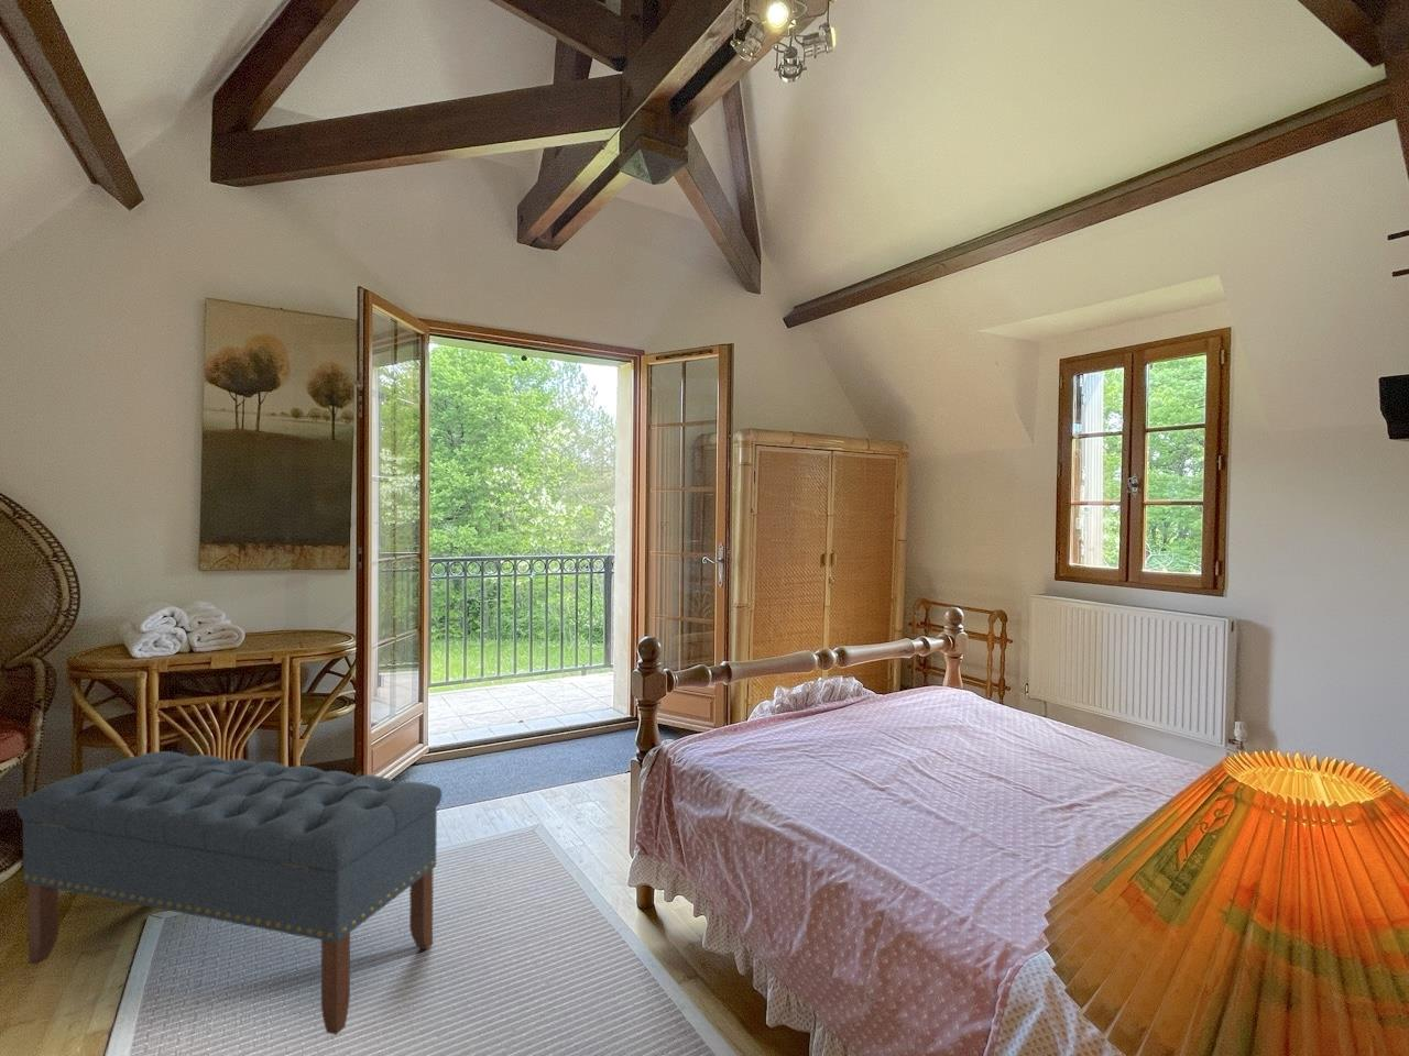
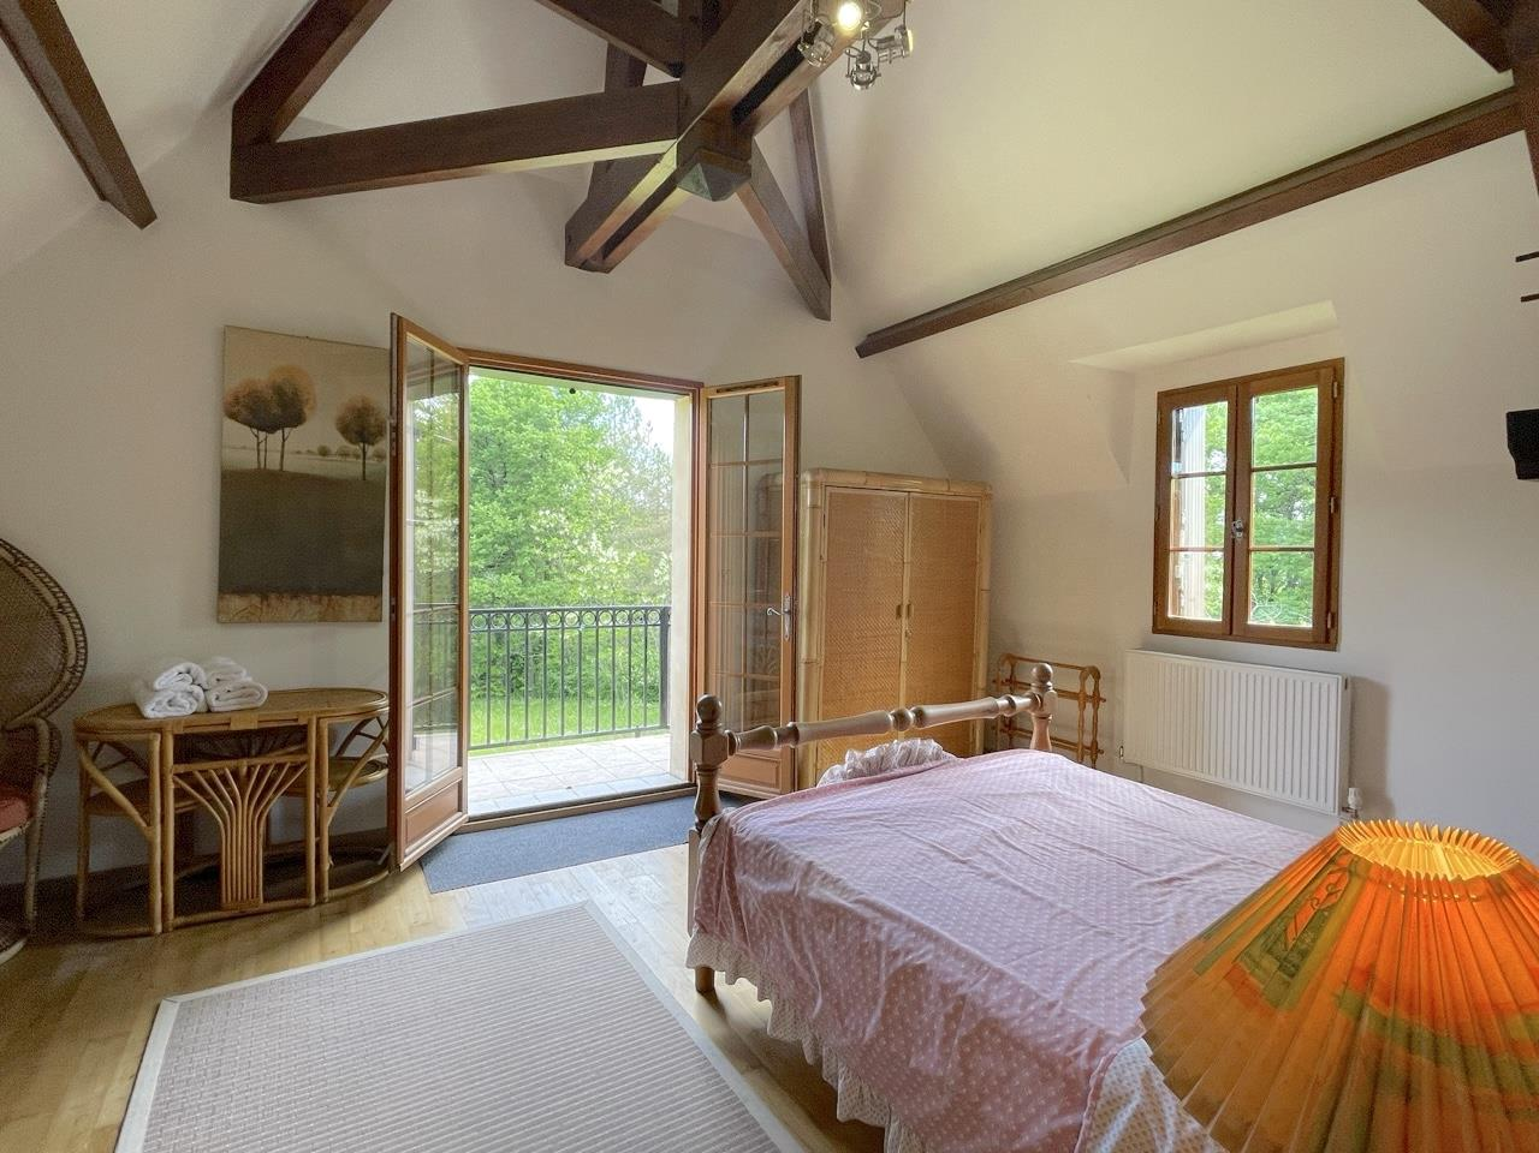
- bench (235, 866)
